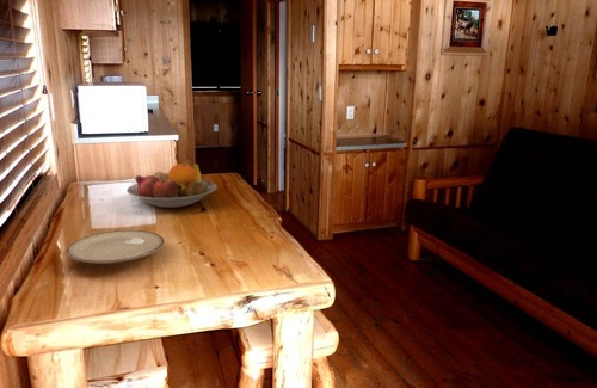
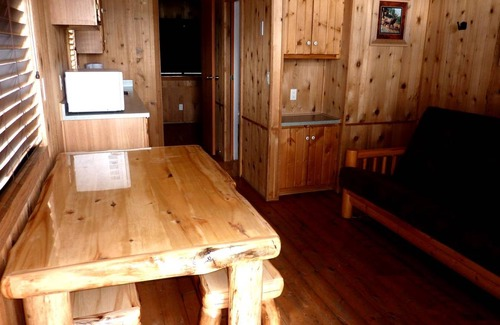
- fruit bowl (172, 184)
- plate (117, 250)
